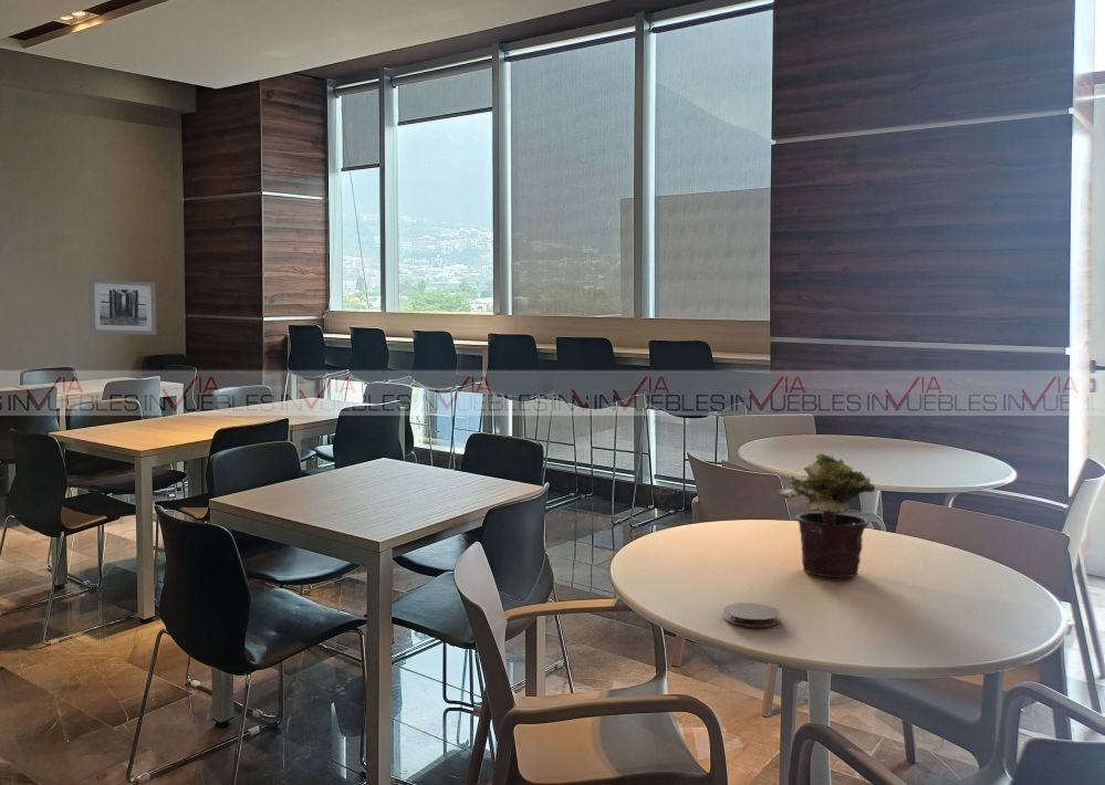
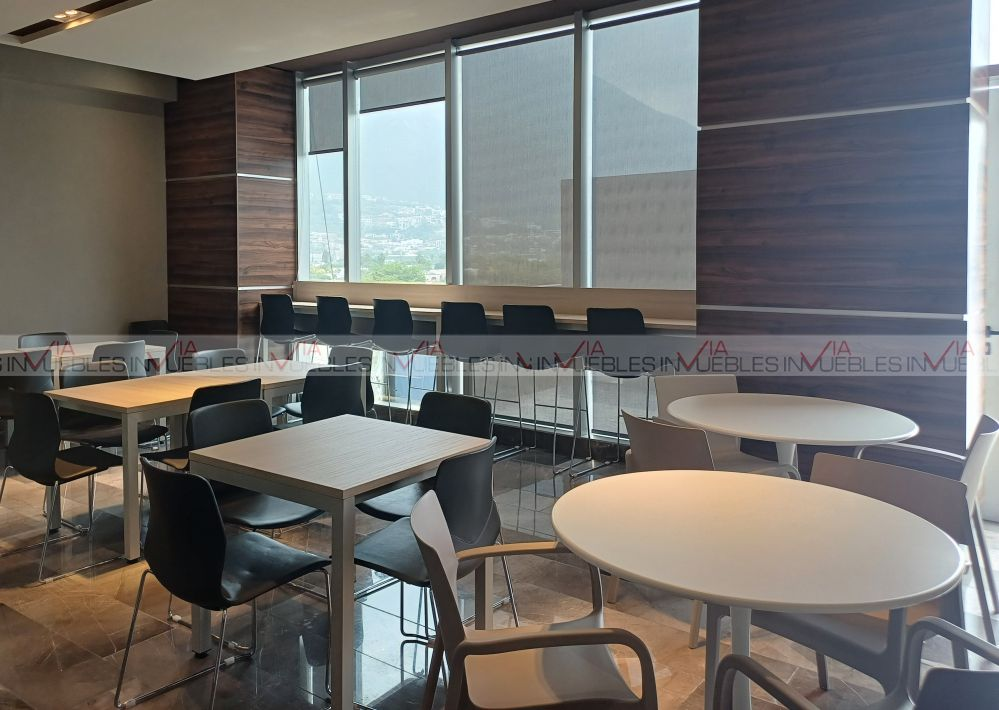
- coaster (751, 614)
- potted plant (824, 511)
- wall art (123, 307)
